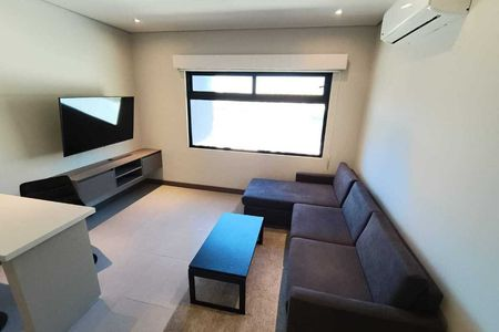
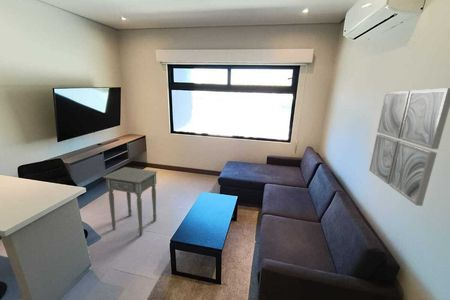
+ wall art (401, 139)
+ side table (130, 200)
